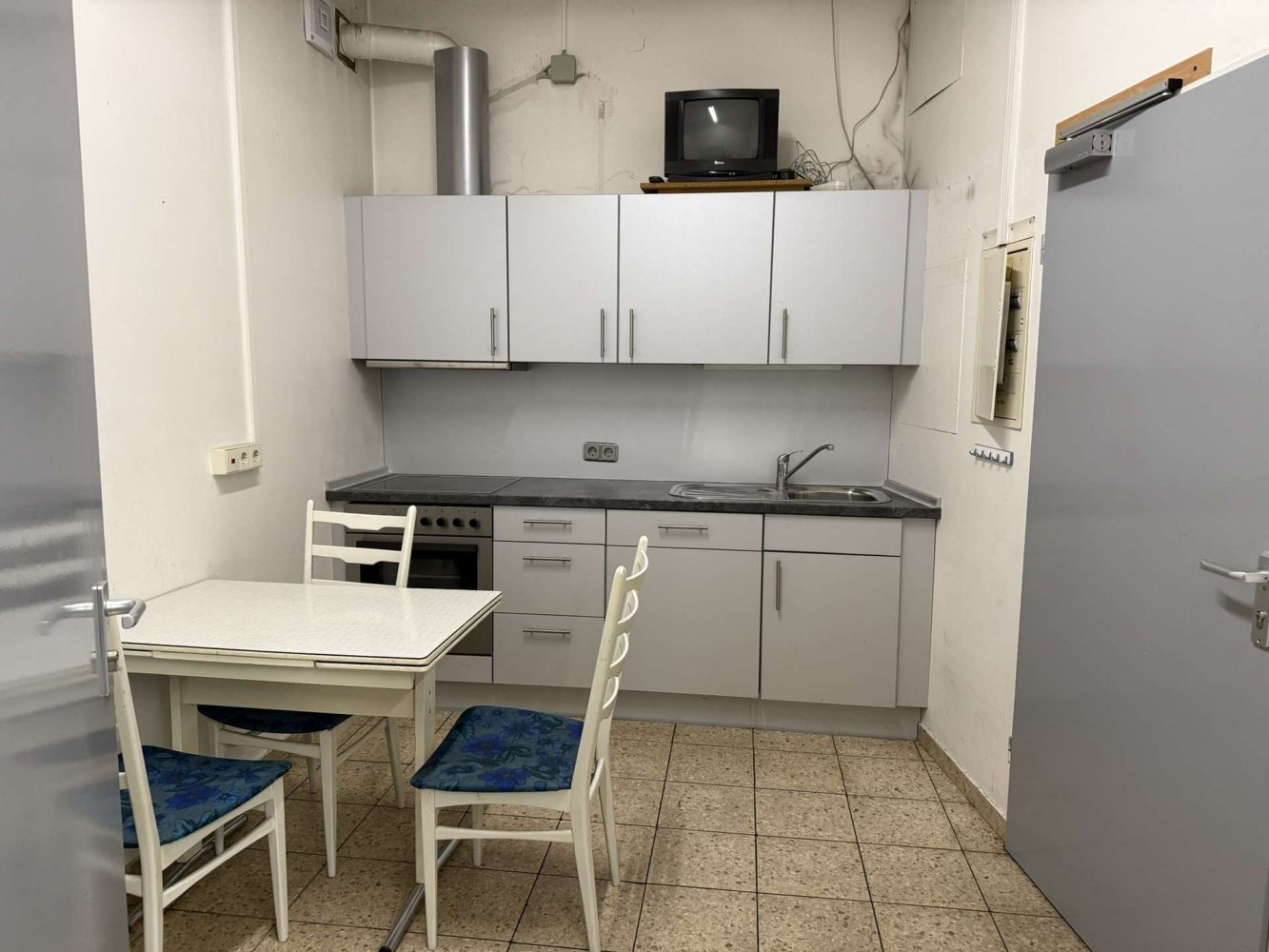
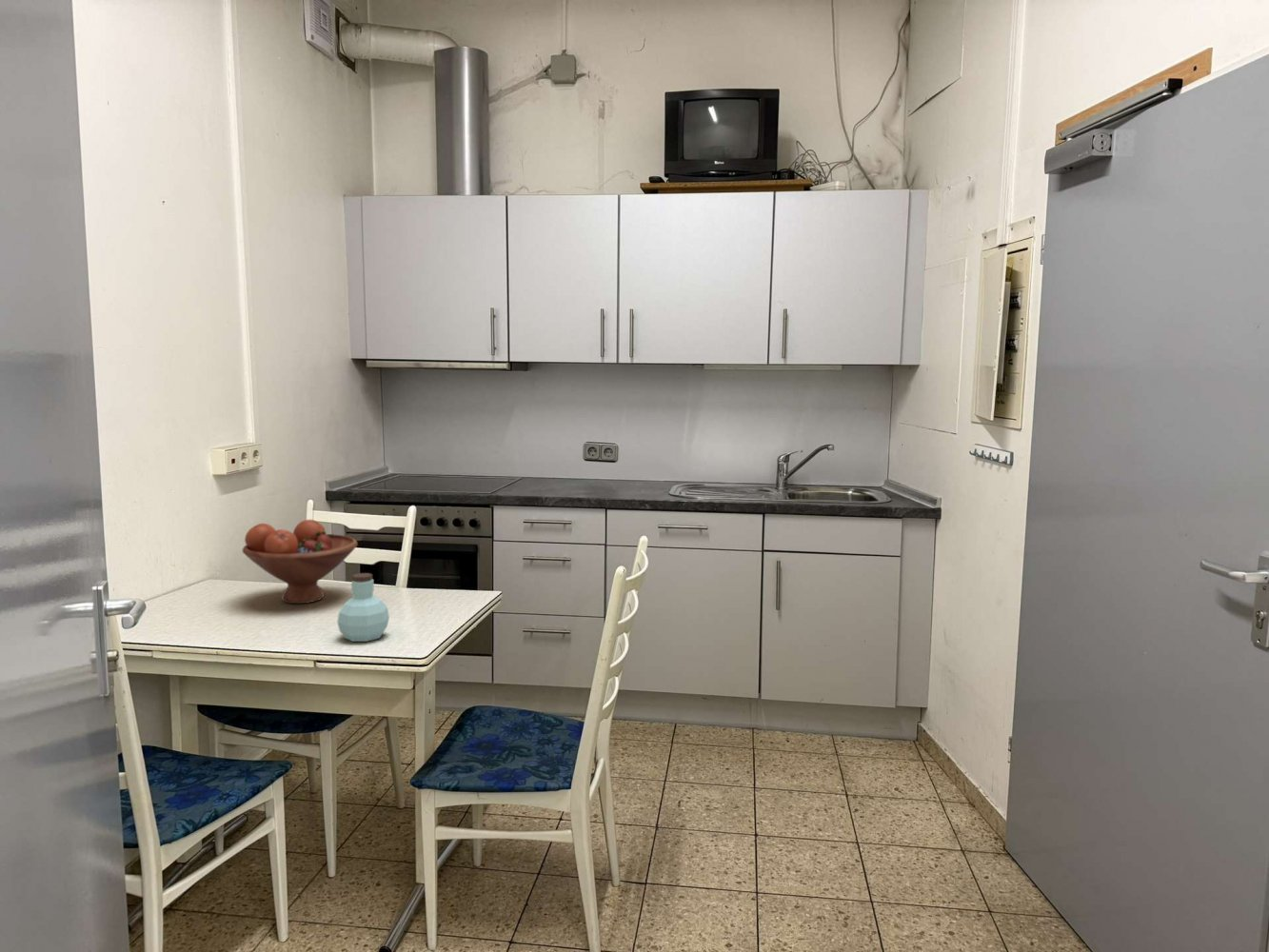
+ jar (363, 605)
+ fruit bowl (302, 561)
